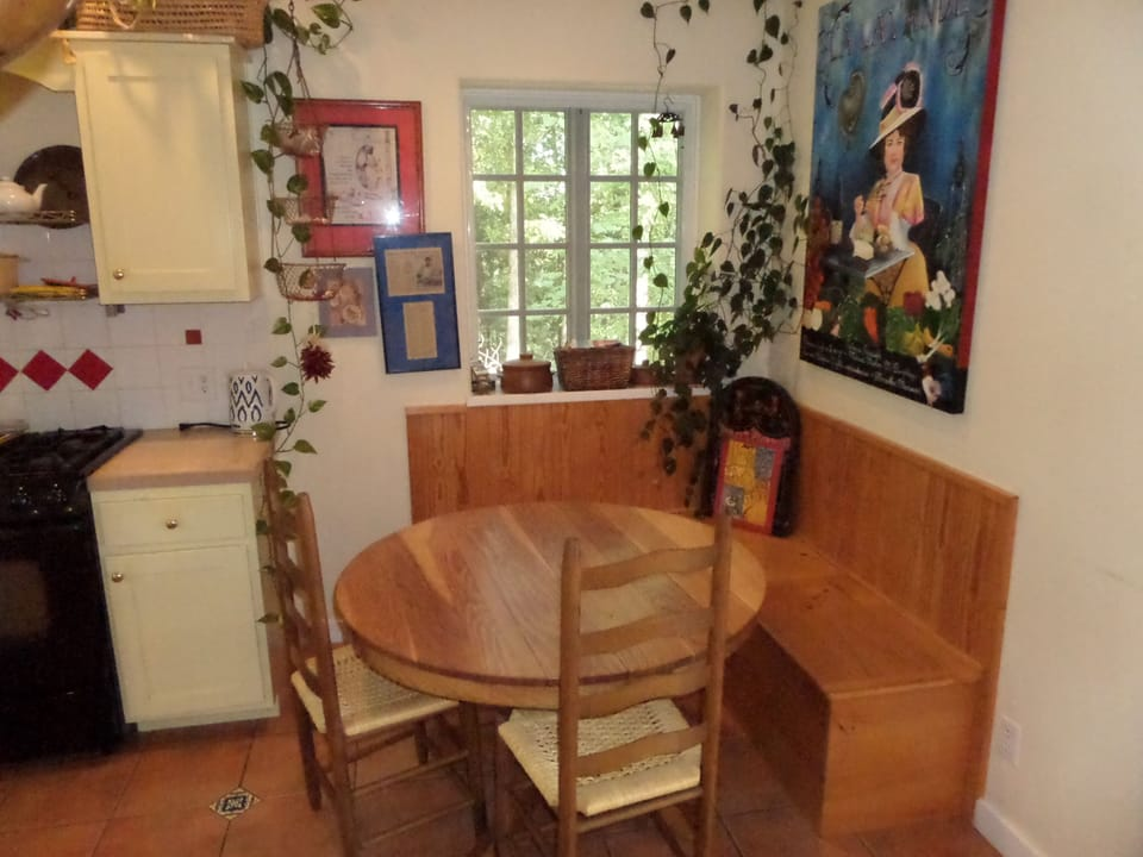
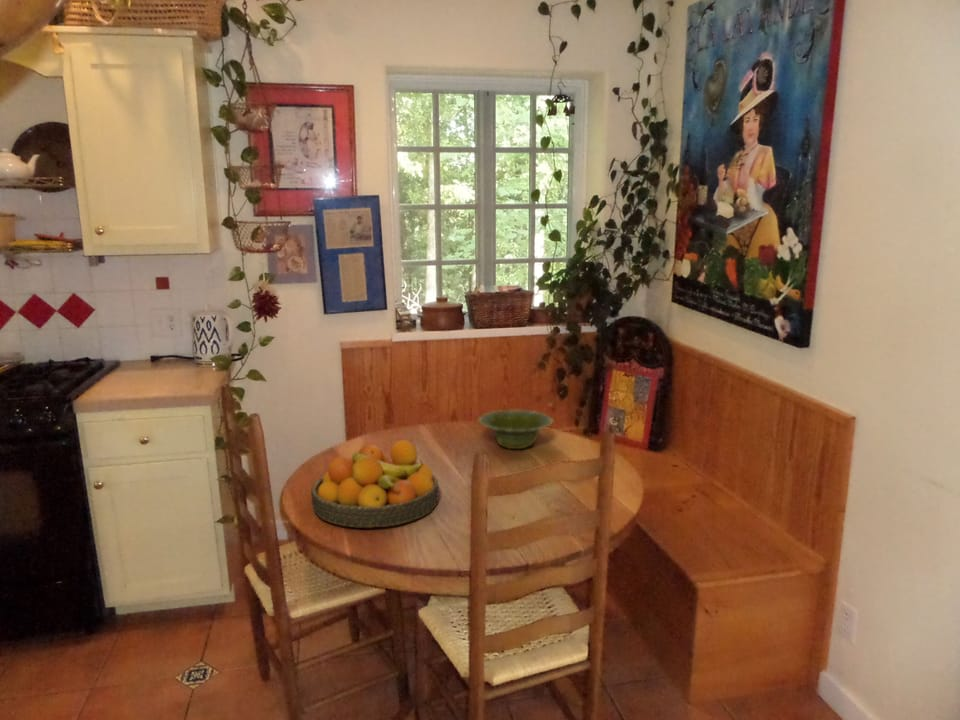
+ dish (515, 432)
+ fruit bowl (375, 475)
